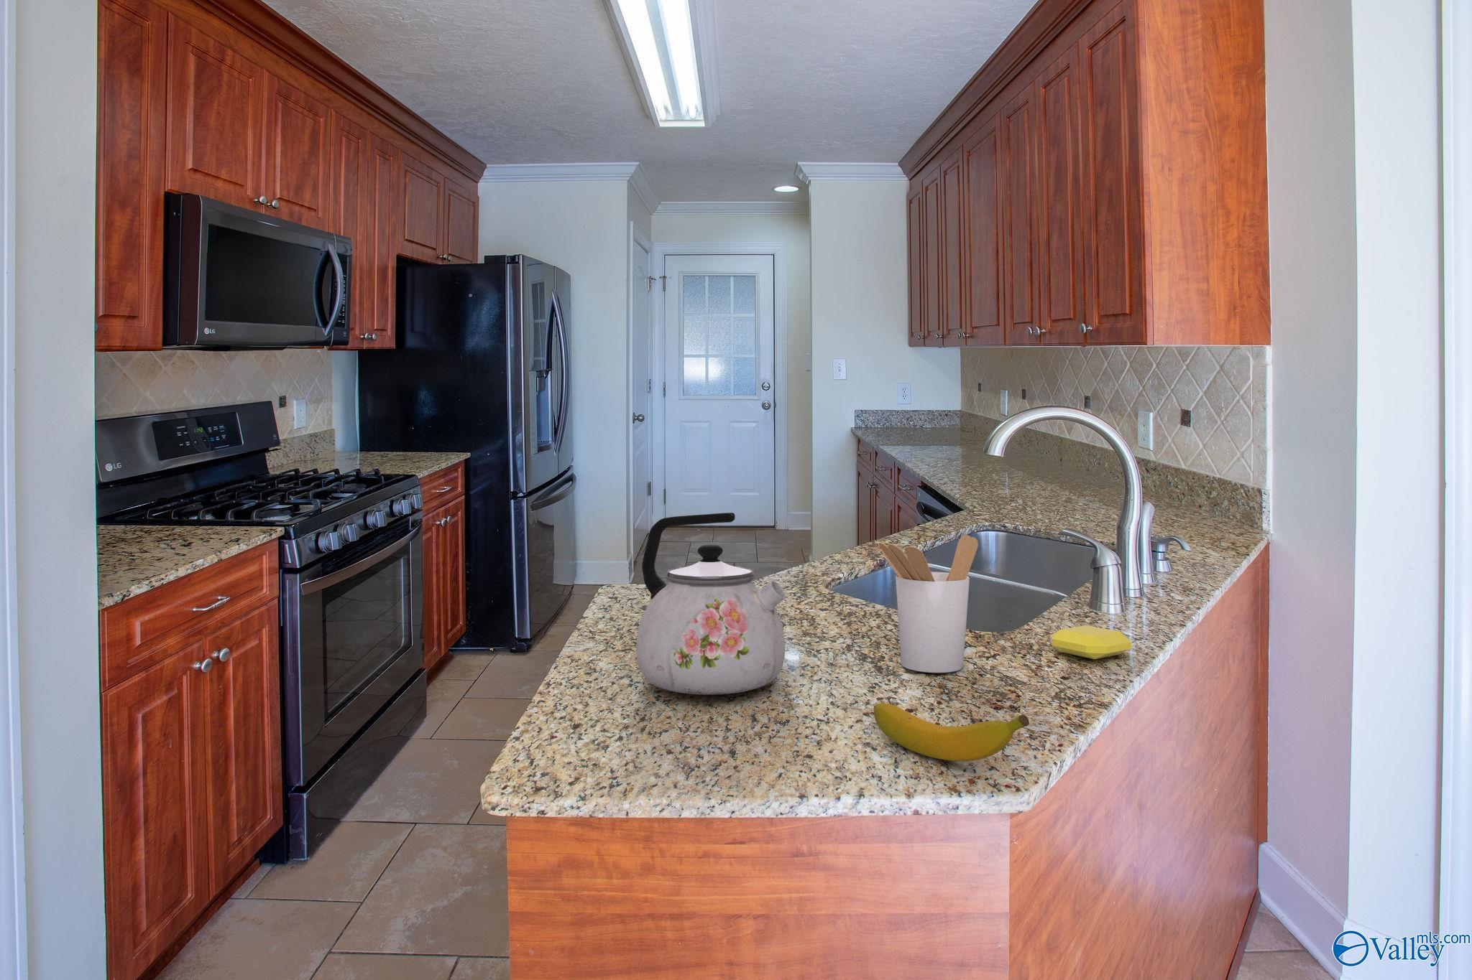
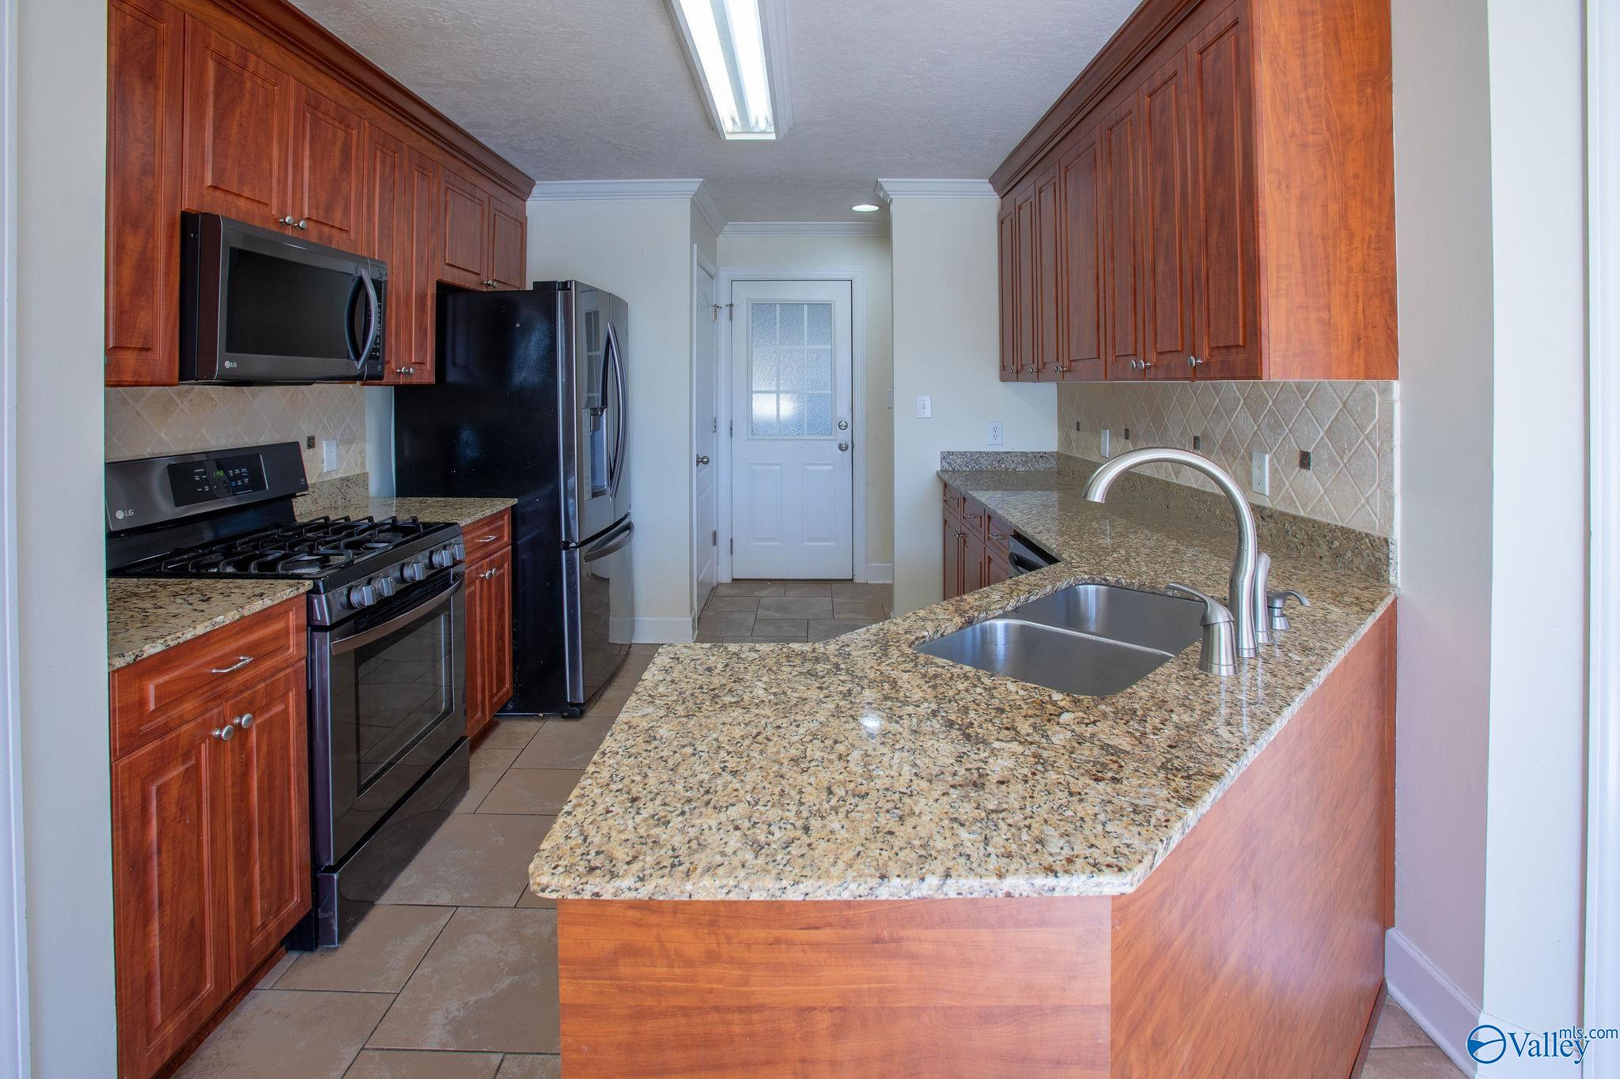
- soap bar (1090, 641)
- utensil holder (923, 602)
- banana (944, 727)
- kettle (711, 598)
